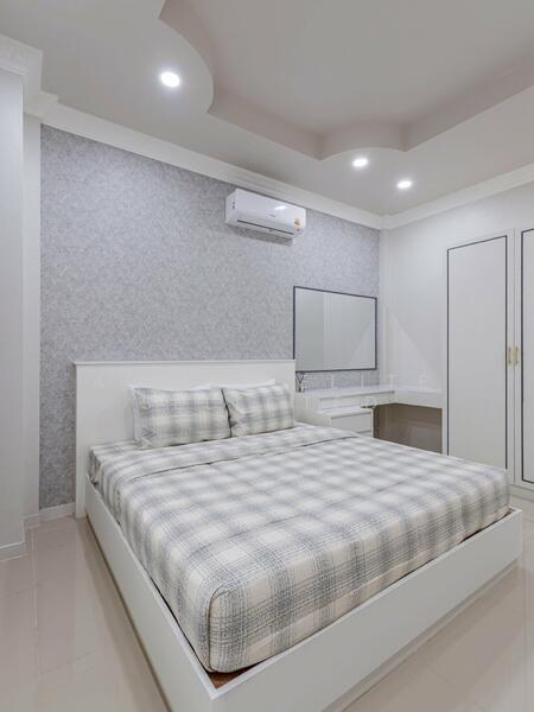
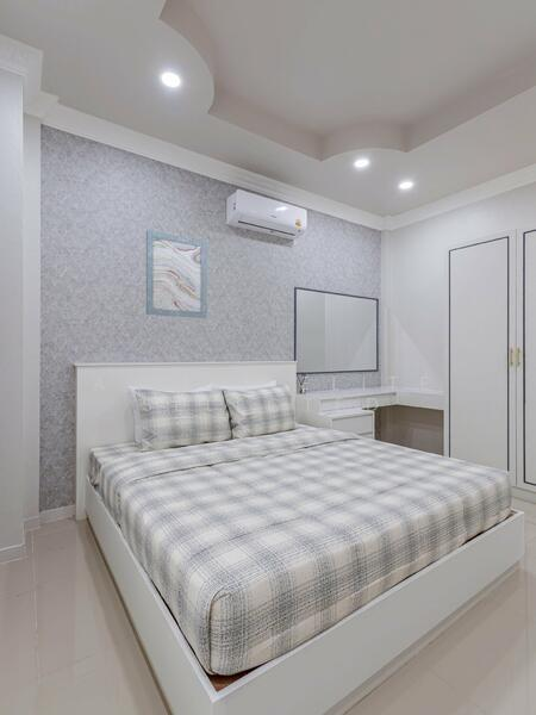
+ wall art (177, 275)
